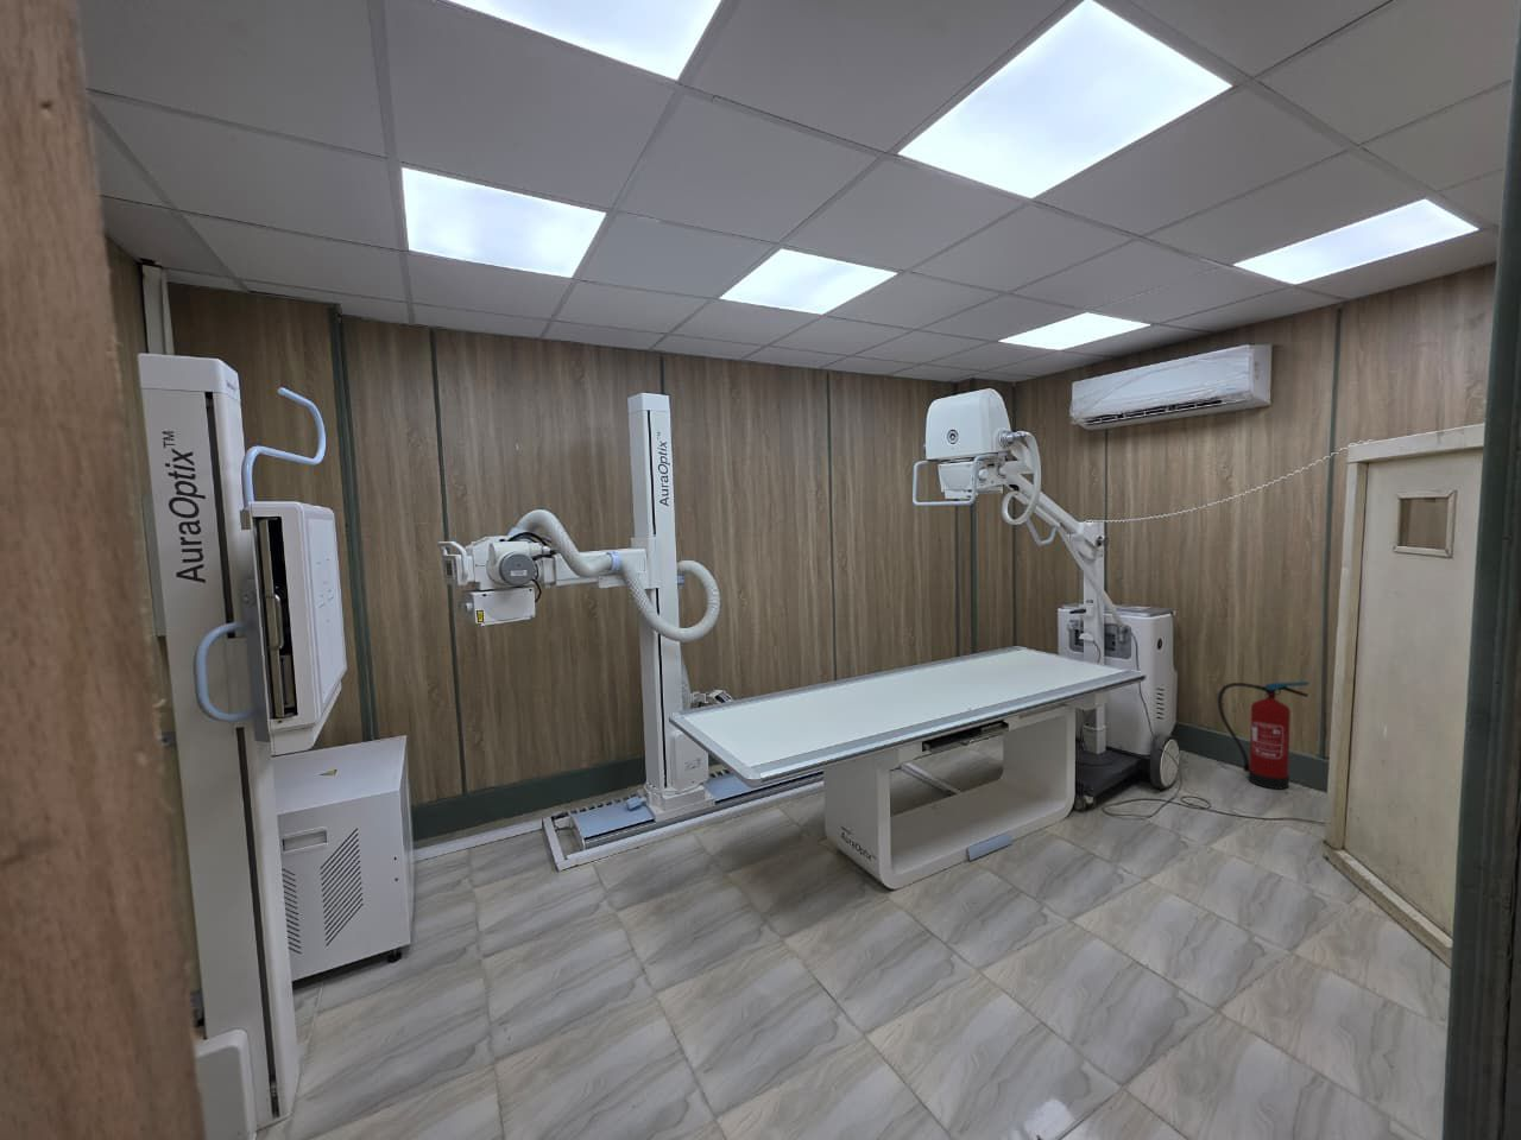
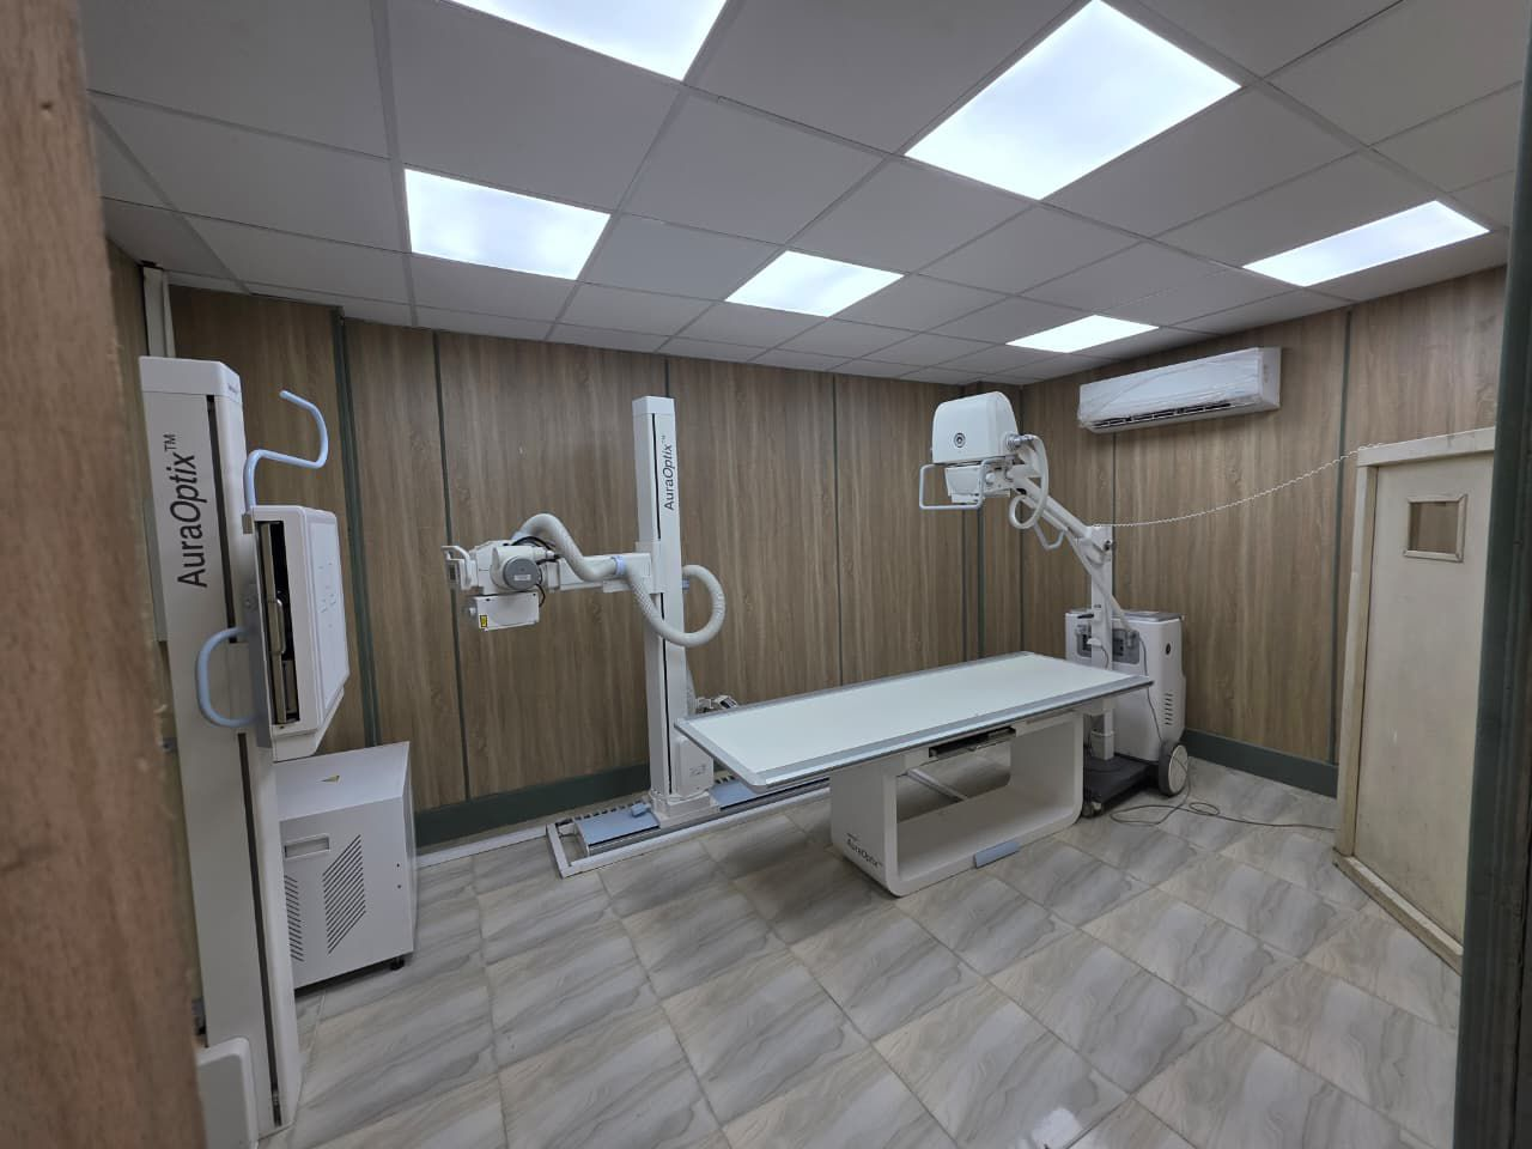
- fire extinguisher (1259, 727)
